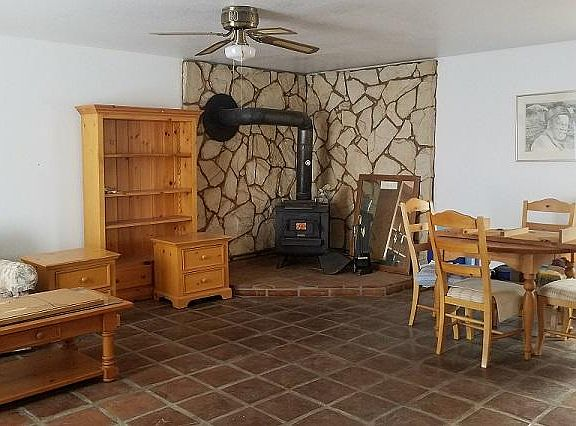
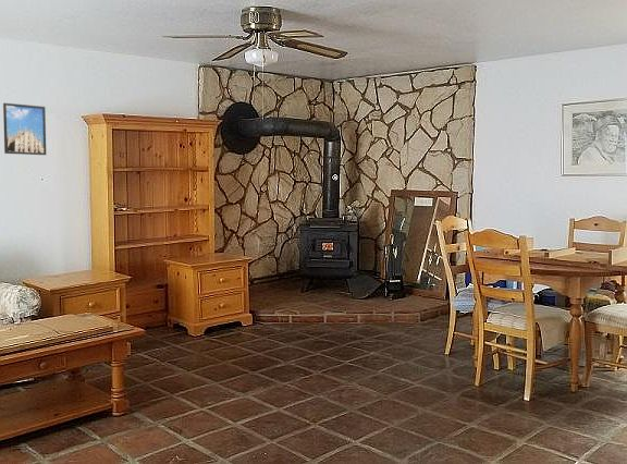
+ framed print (25, 130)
